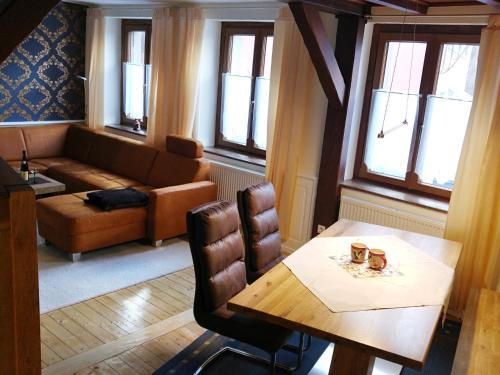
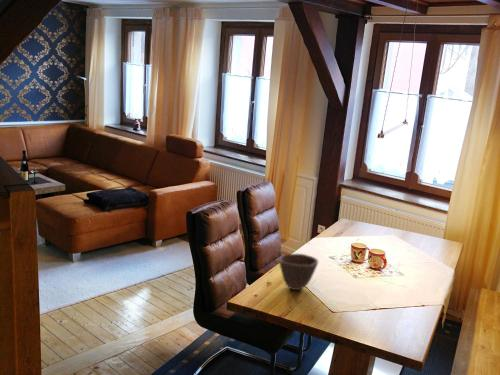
+ bowl (297, 272)
